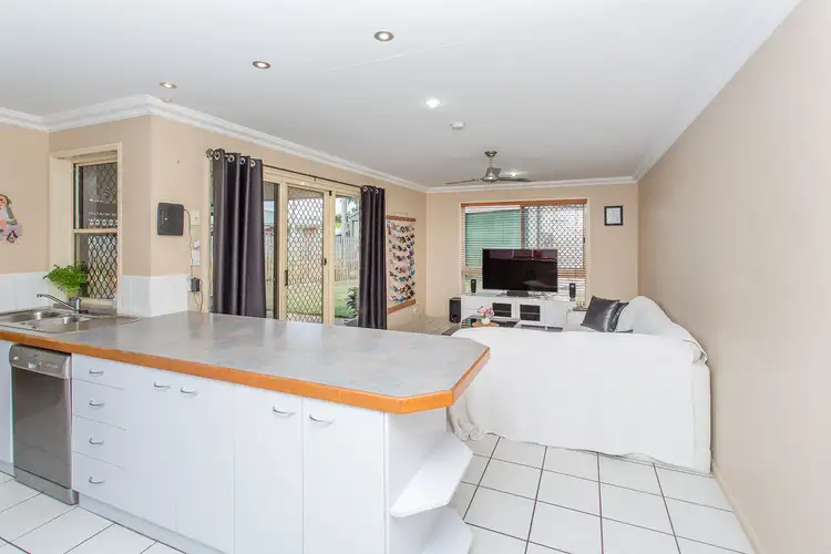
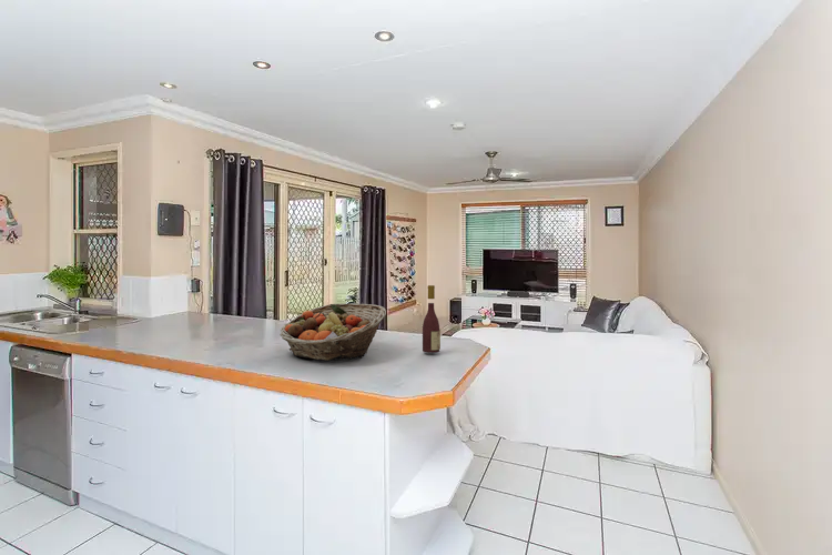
+ fruit basket (333, 329)
+ wine bottle (430, 319)
